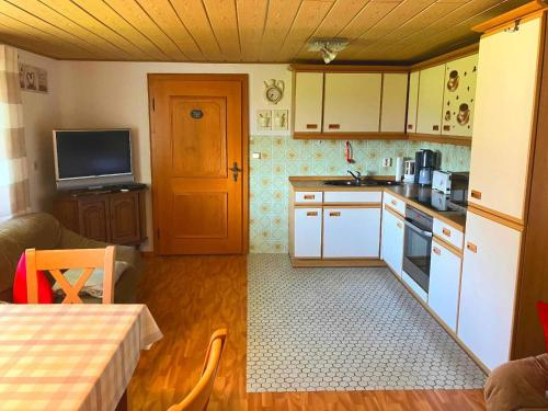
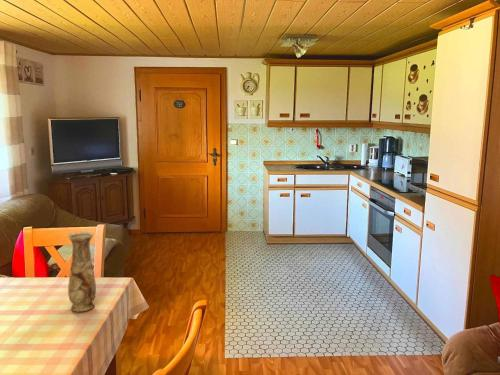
+ vase (81, 271)
